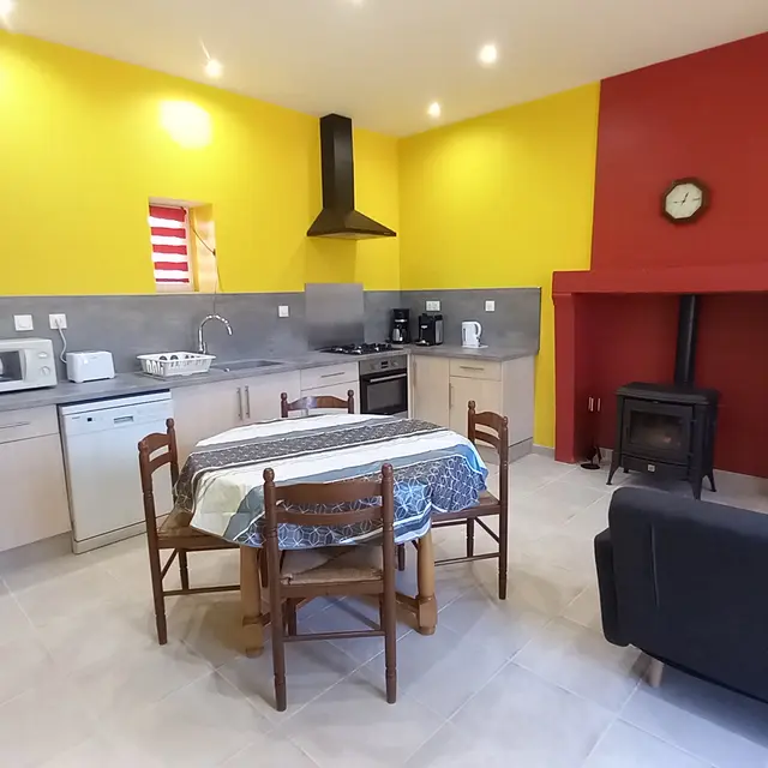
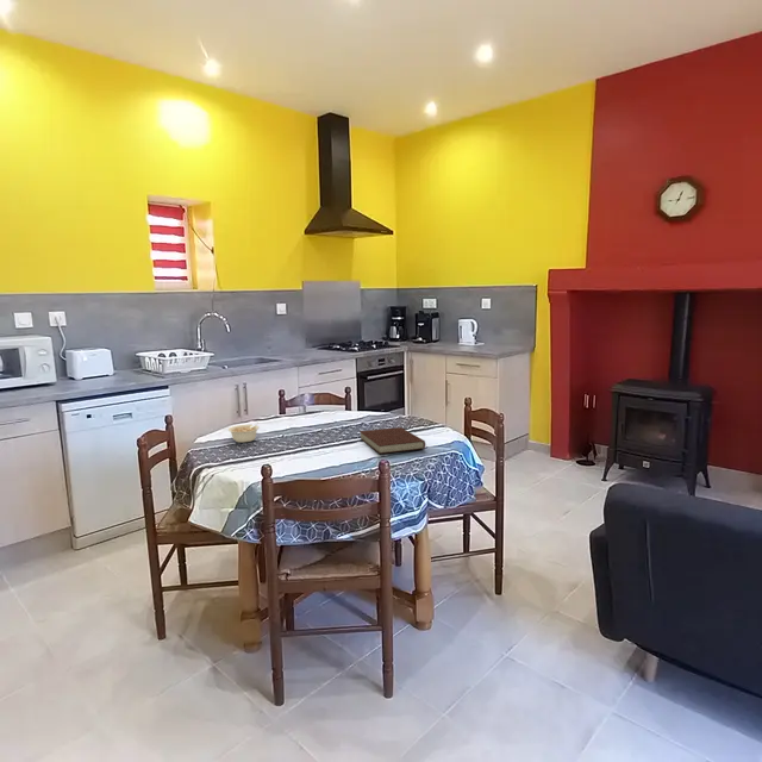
+ notebook (391, 439)
+ legume (244, 432)
